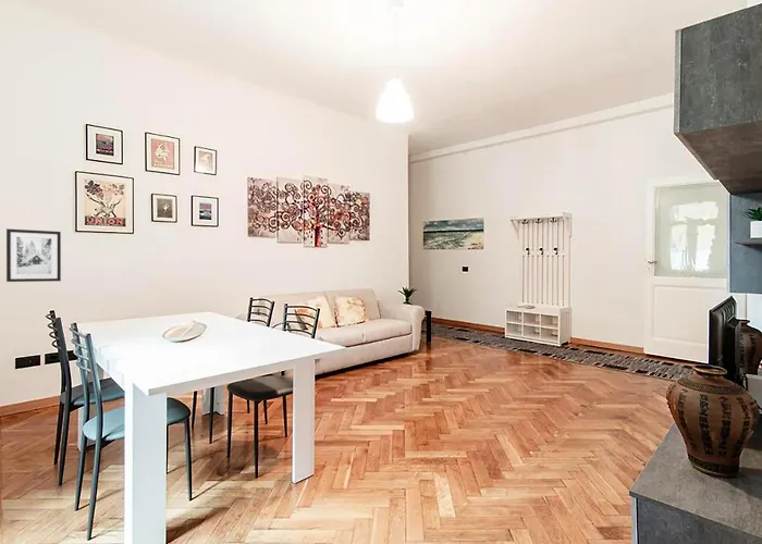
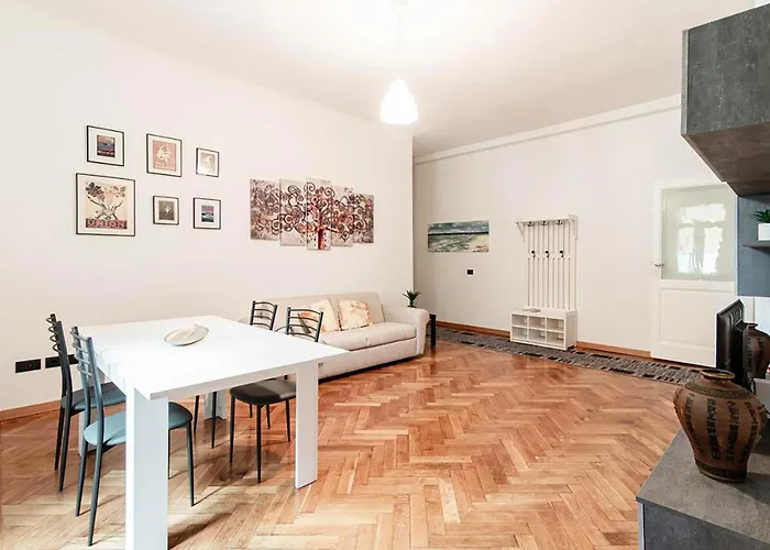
- wall art (34, 256)
